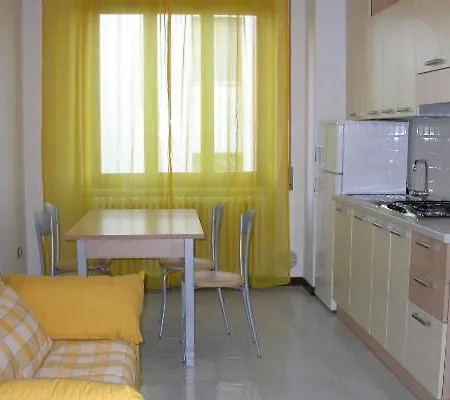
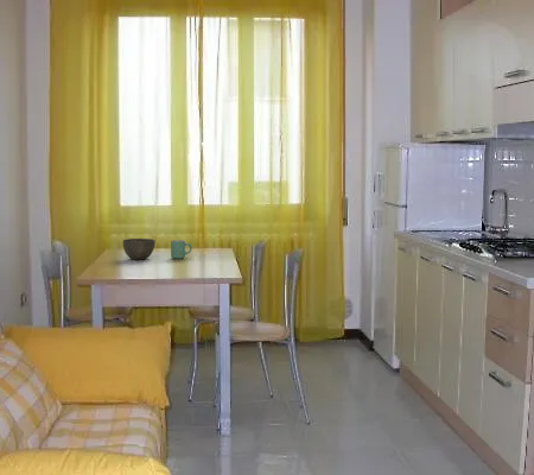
+ bowl (139, 248)
+ mug (180, 248)
